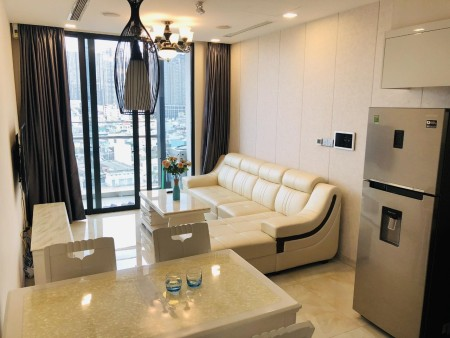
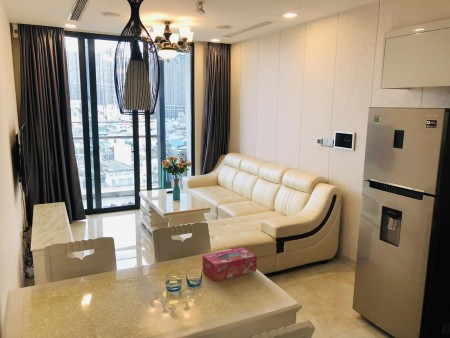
+ tissue box (229, 263)
